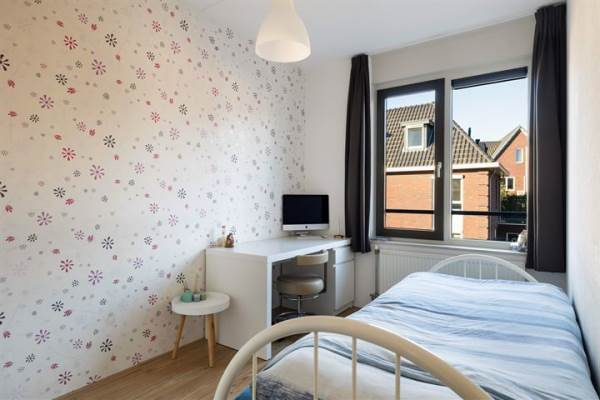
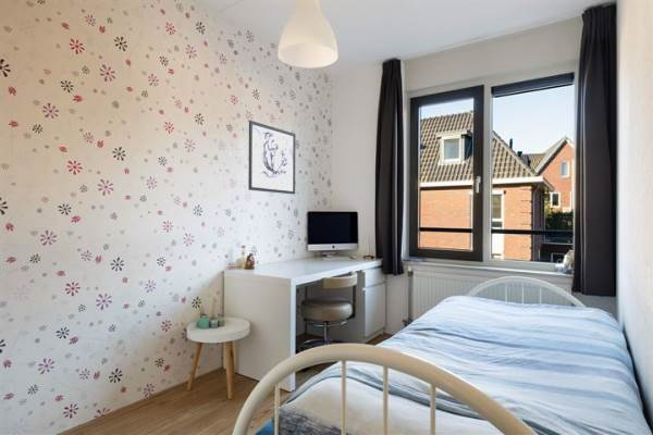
+ wall art (273, 160)
